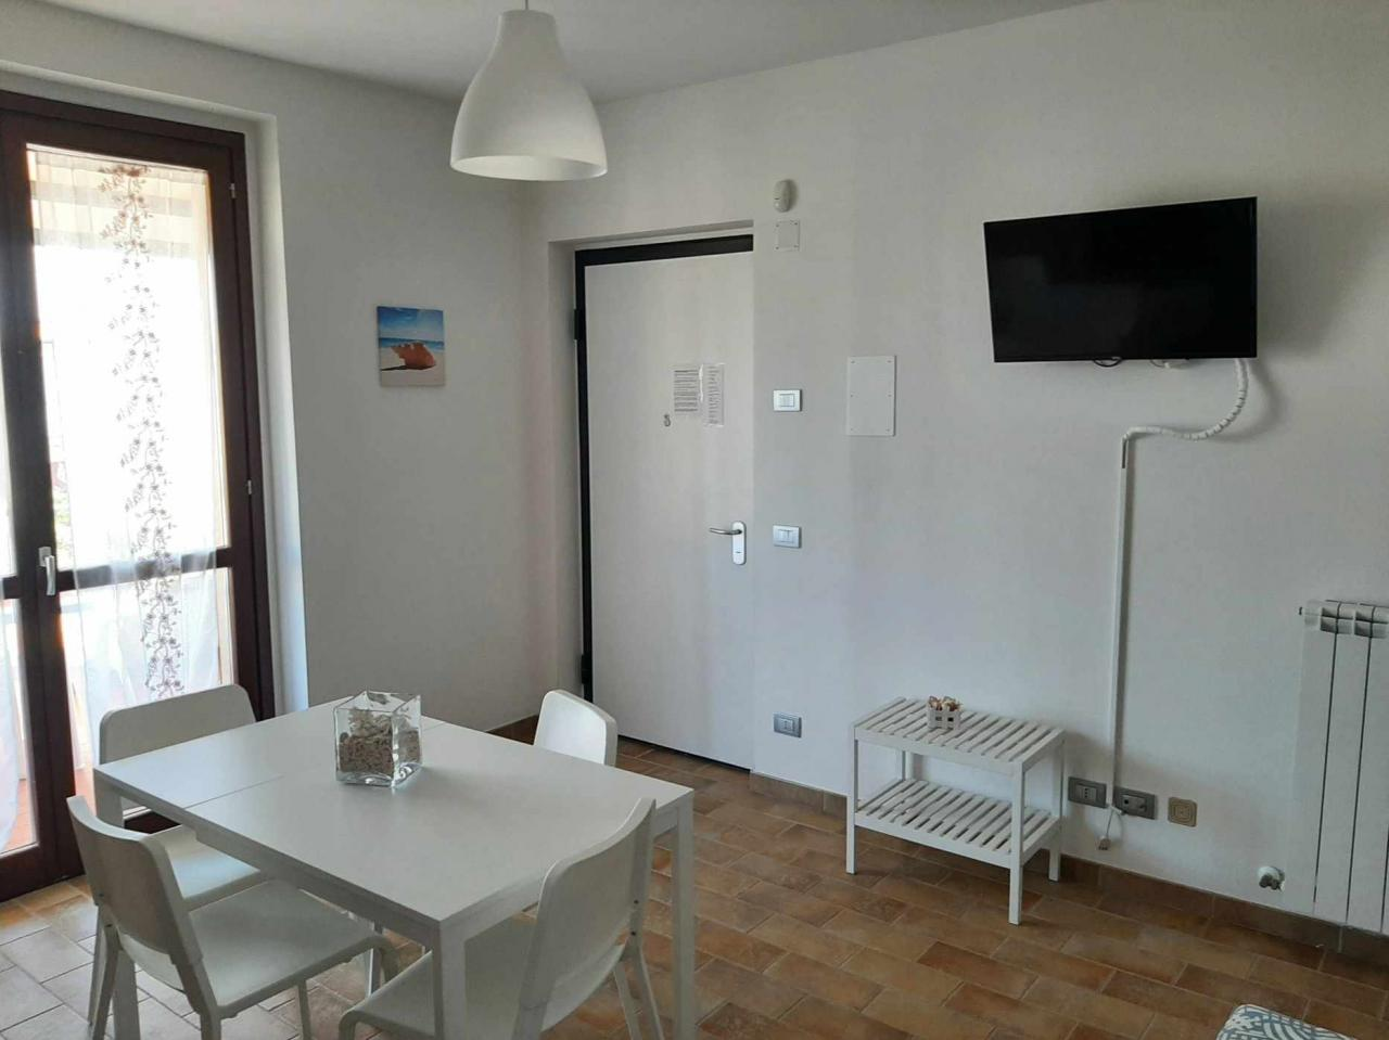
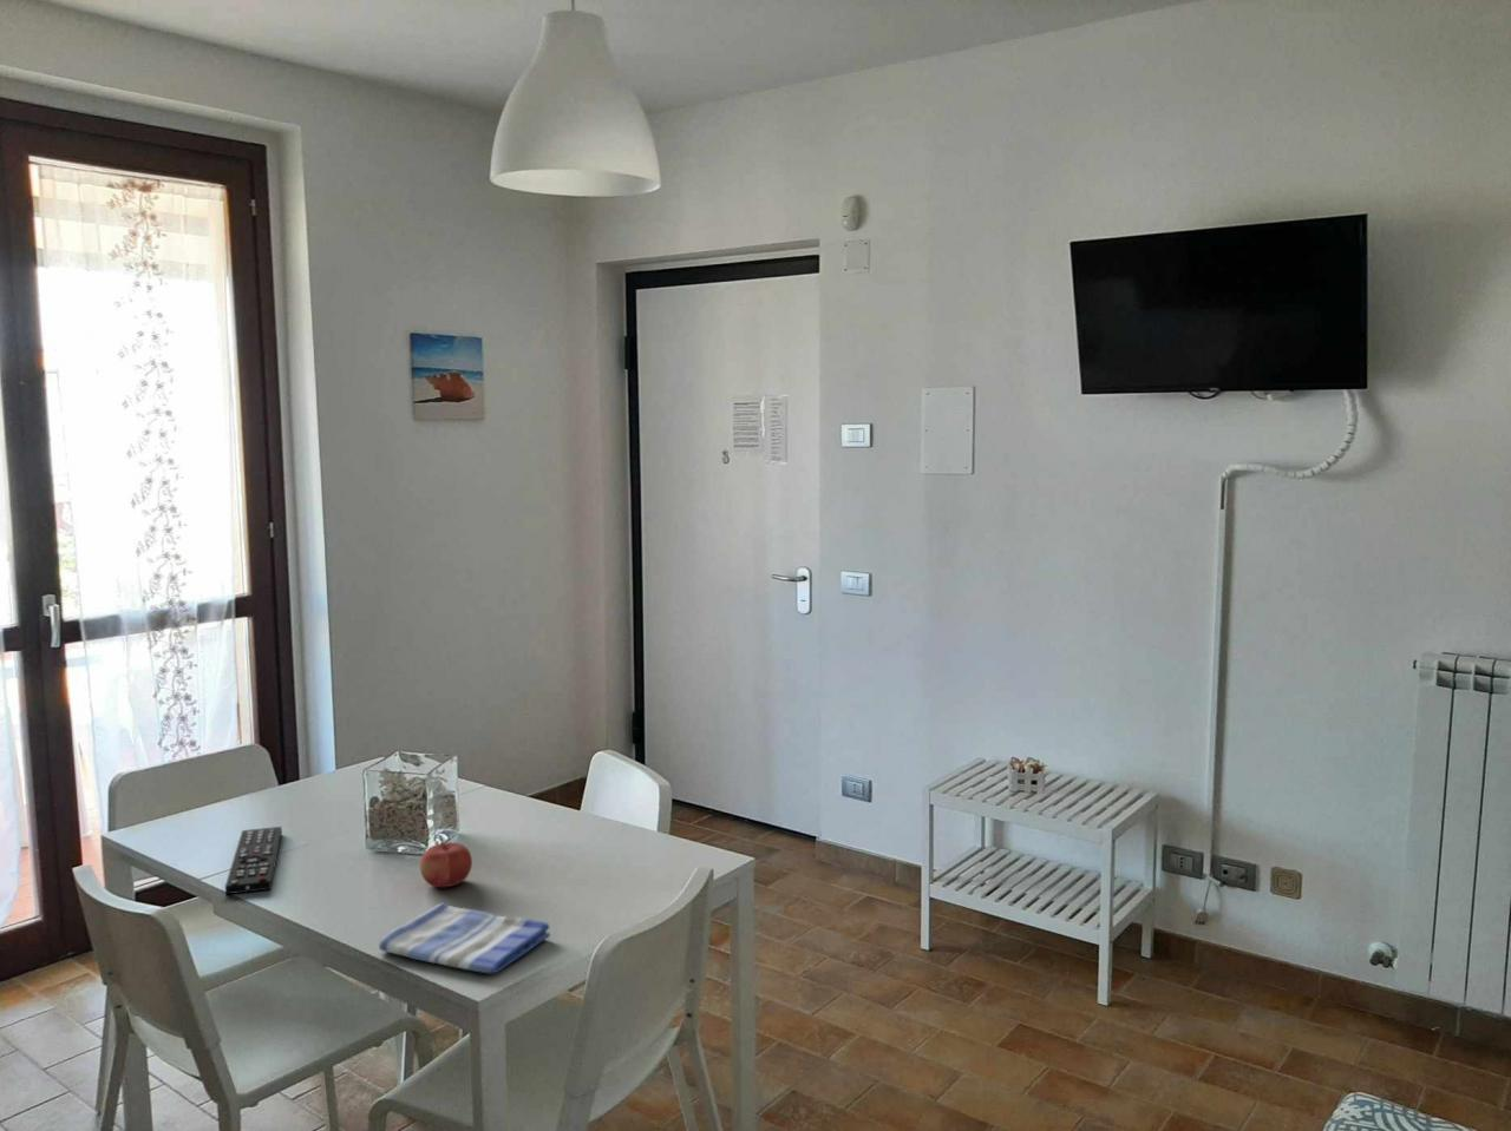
+ remote control (254, 858)
+ dish towel (465, 936)
+ fruit (445, 863)
